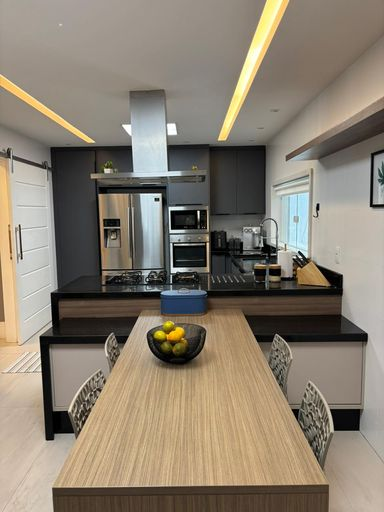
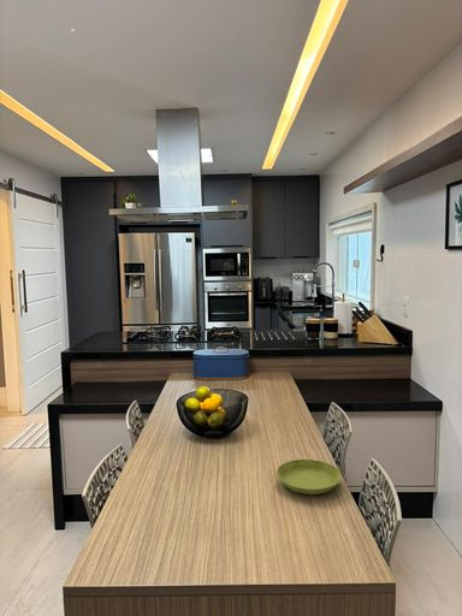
+ saucer (308, 478)
